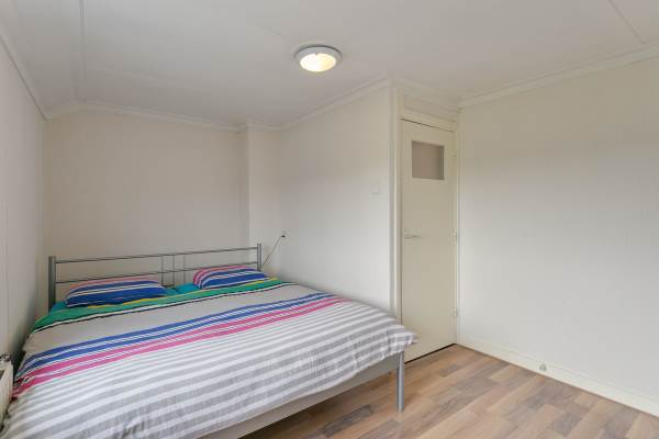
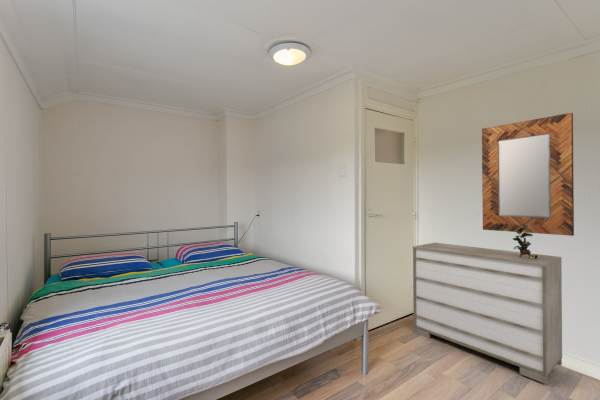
+ home mirror (523, 177)
+ dresser (479, 298)
+ potted plant (521, 240)
